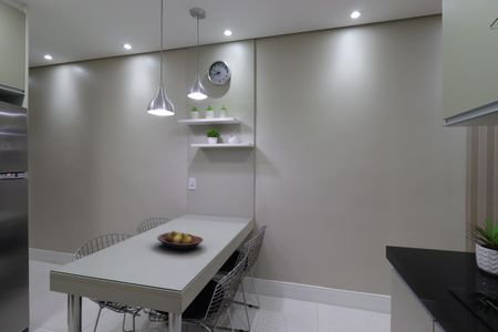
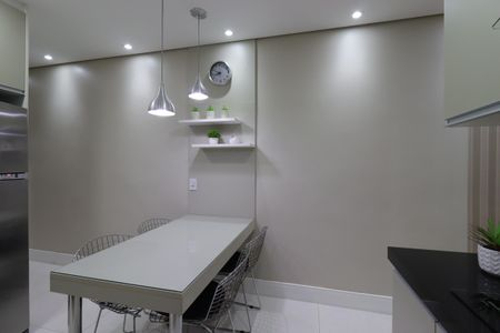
- fruit bowl (179, 238)
